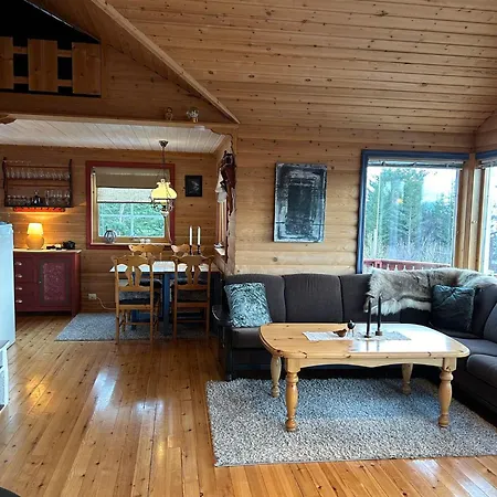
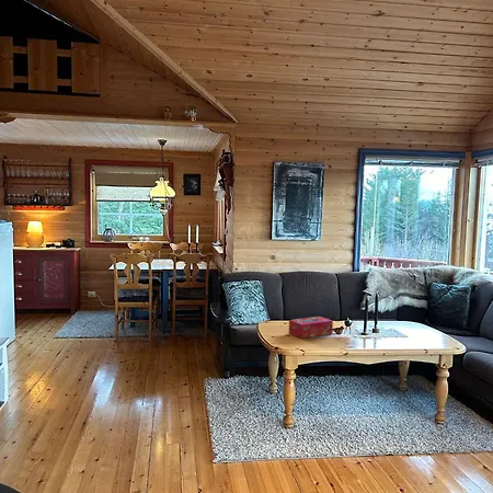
+ tissue box (310, 326)
